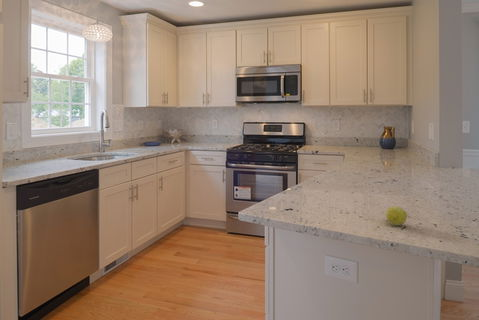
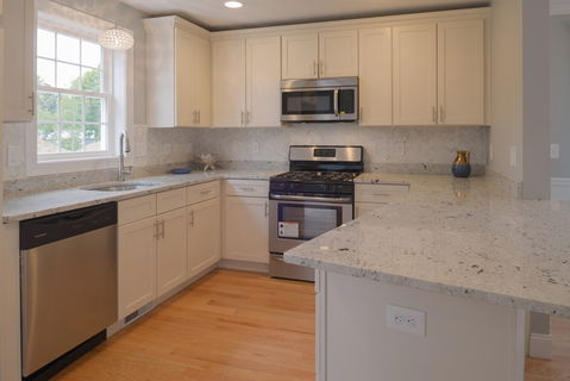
- fruit (396, 215)
